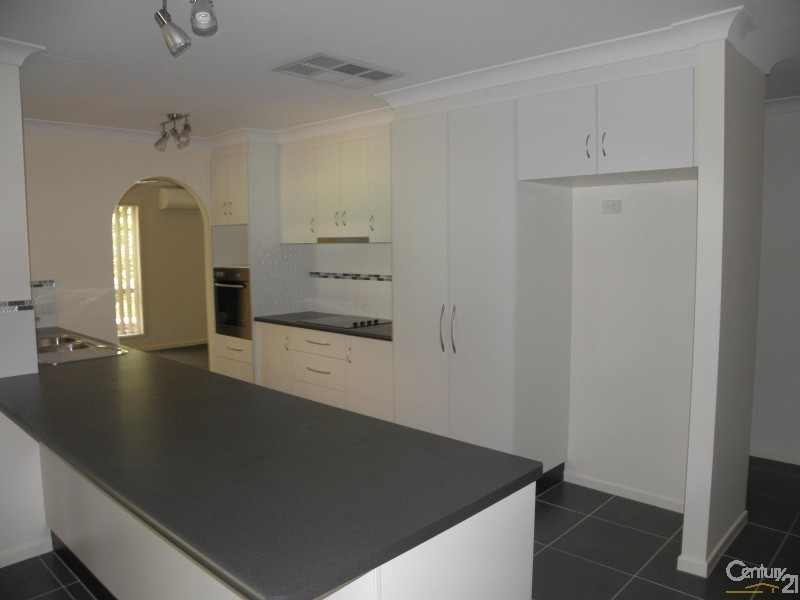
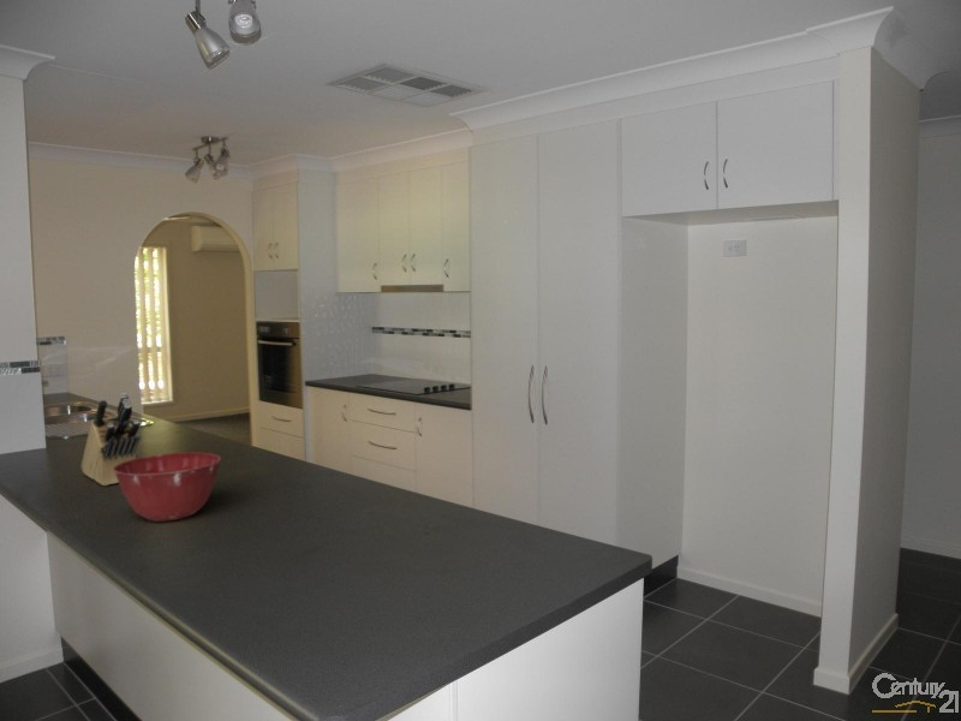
+ mixing bowl (169, 488)
+ knife block (109, 435)
